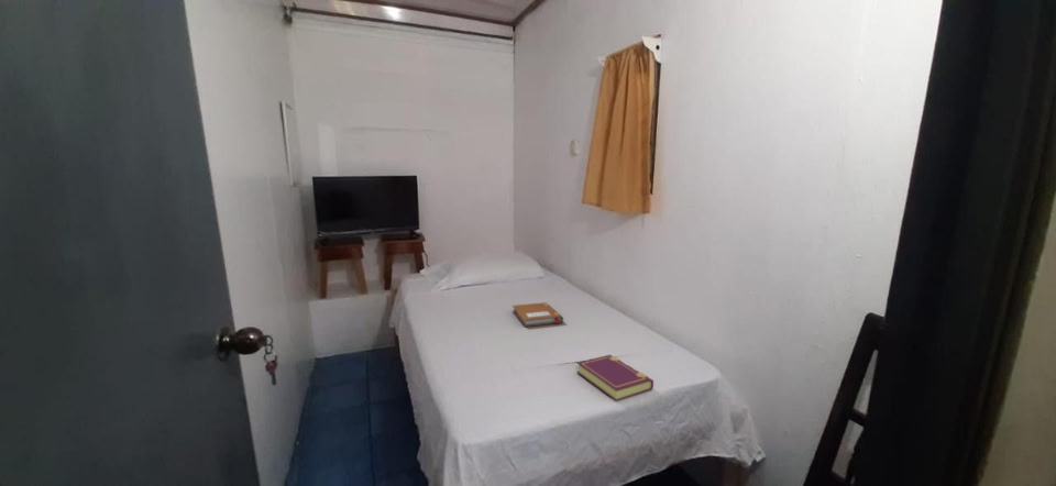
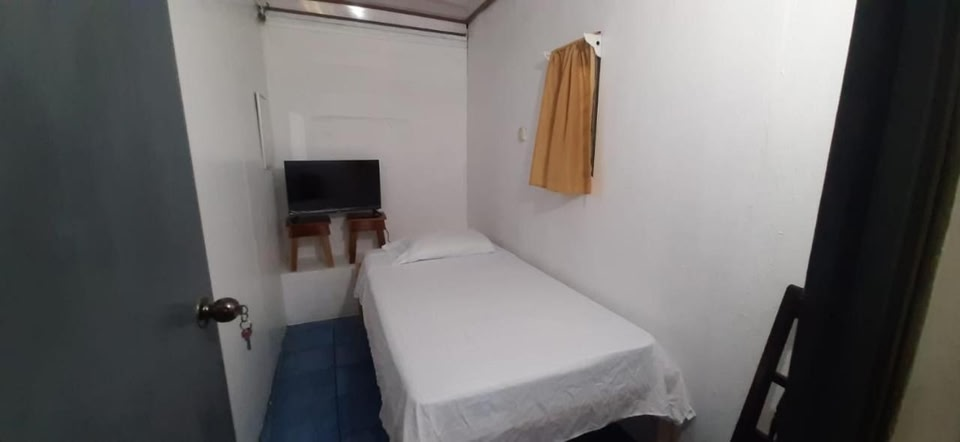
- notebook (537, 313)
- book (613, 375)
